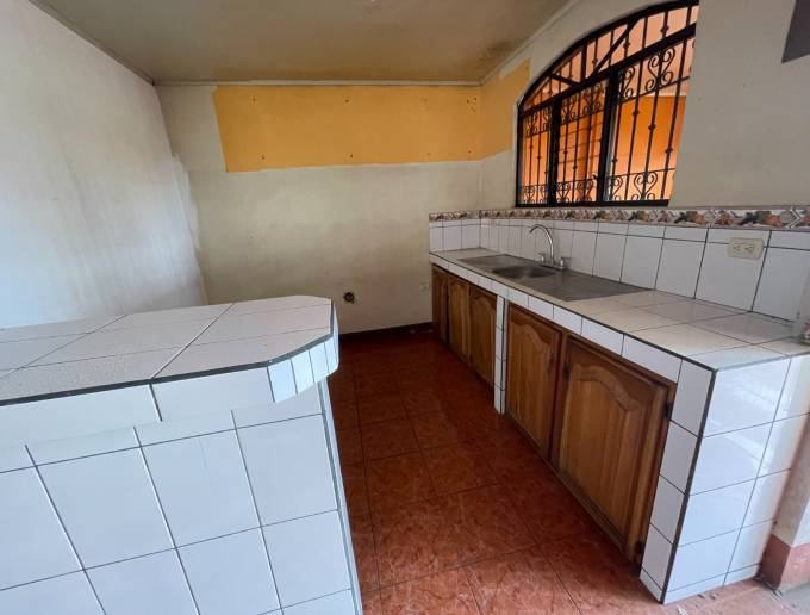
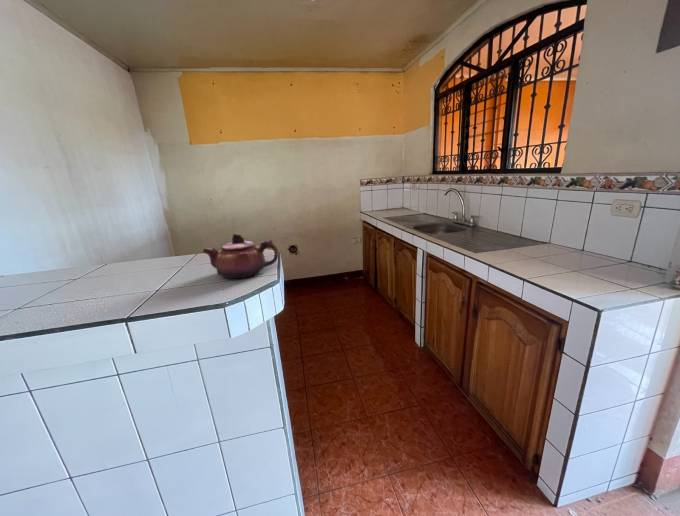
+ teapot (241, 253)
